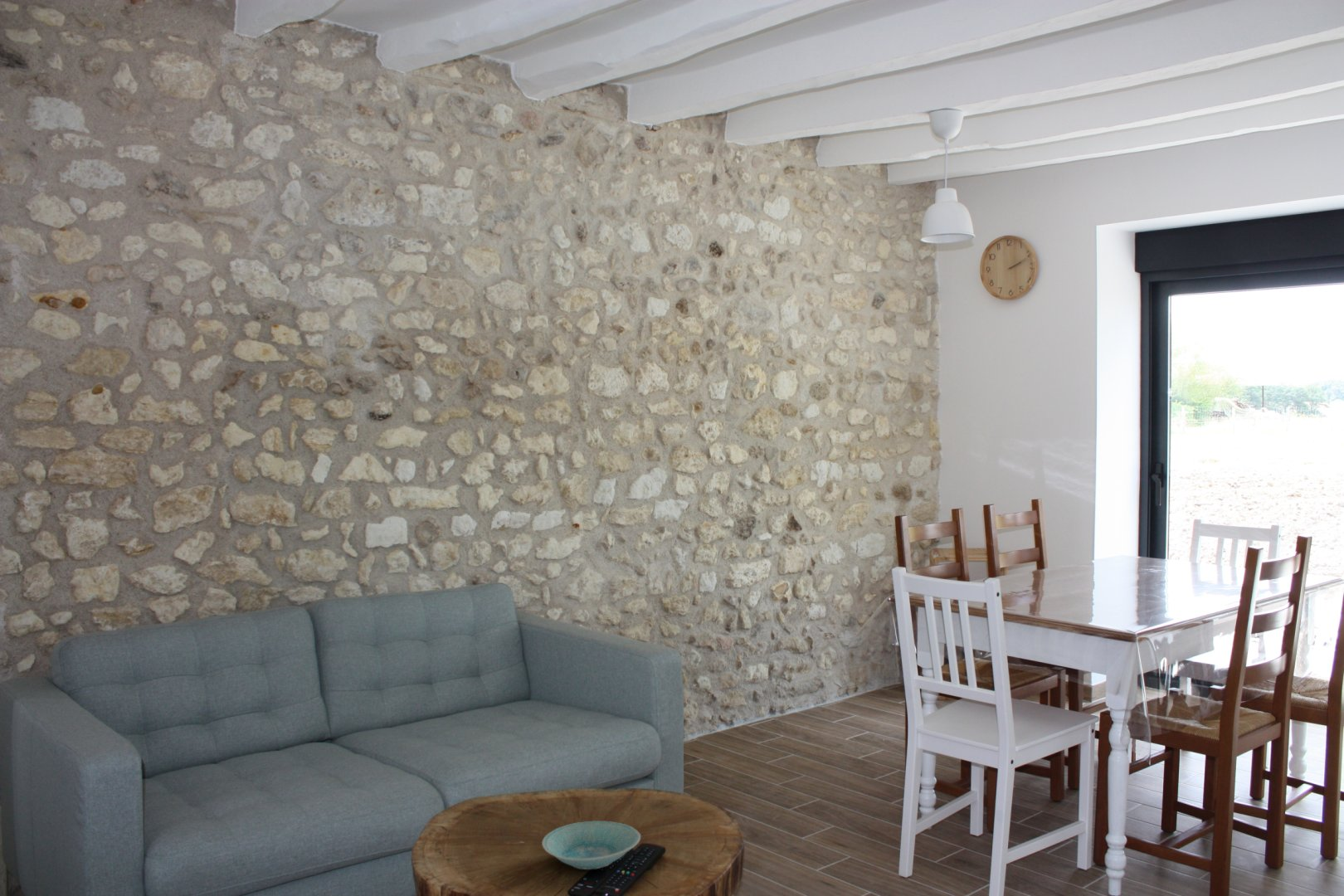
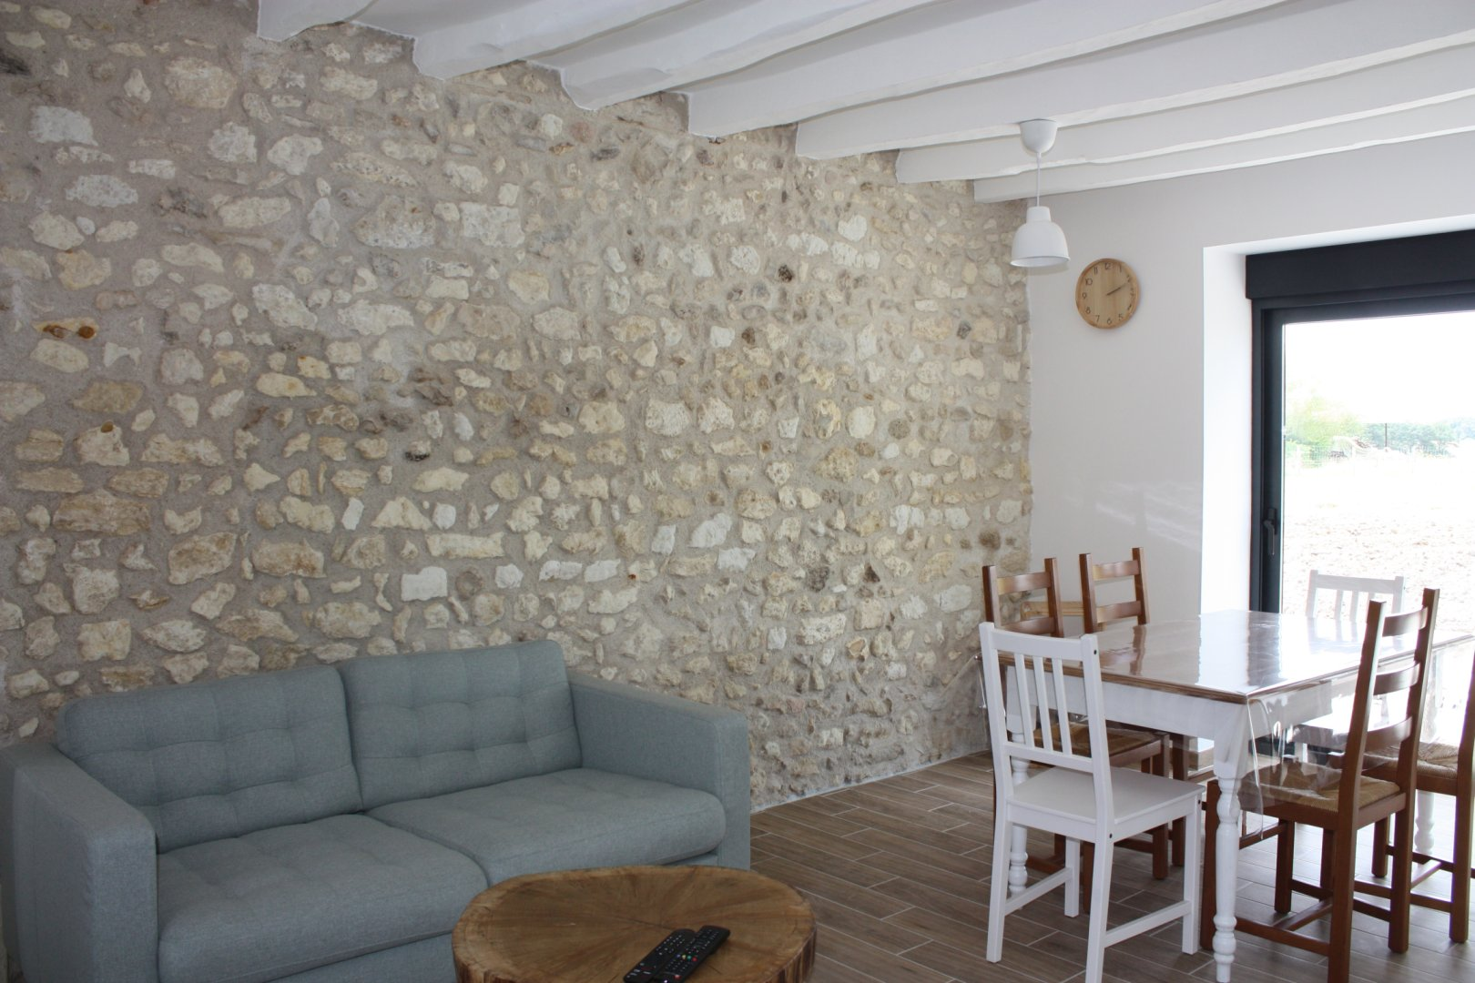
- bowl (592, 849)
